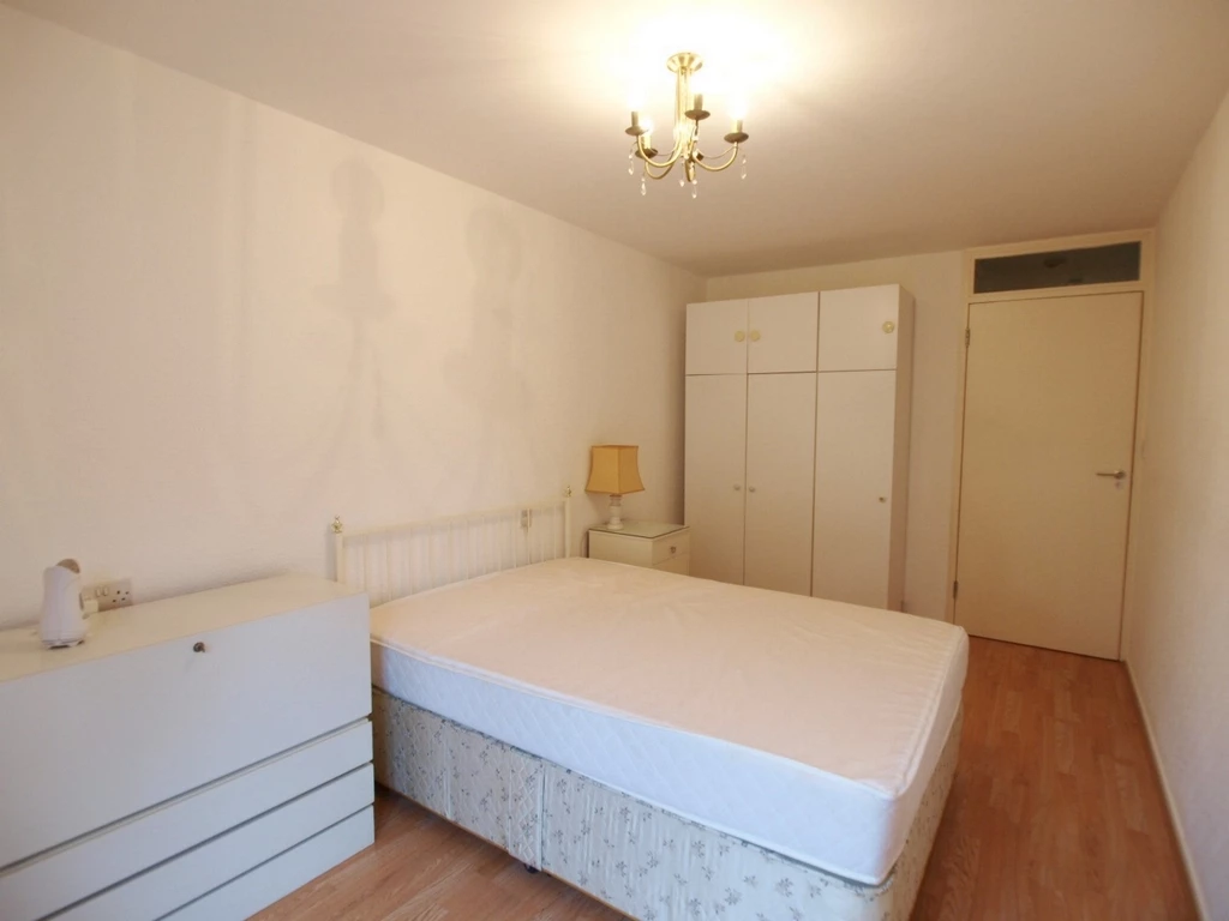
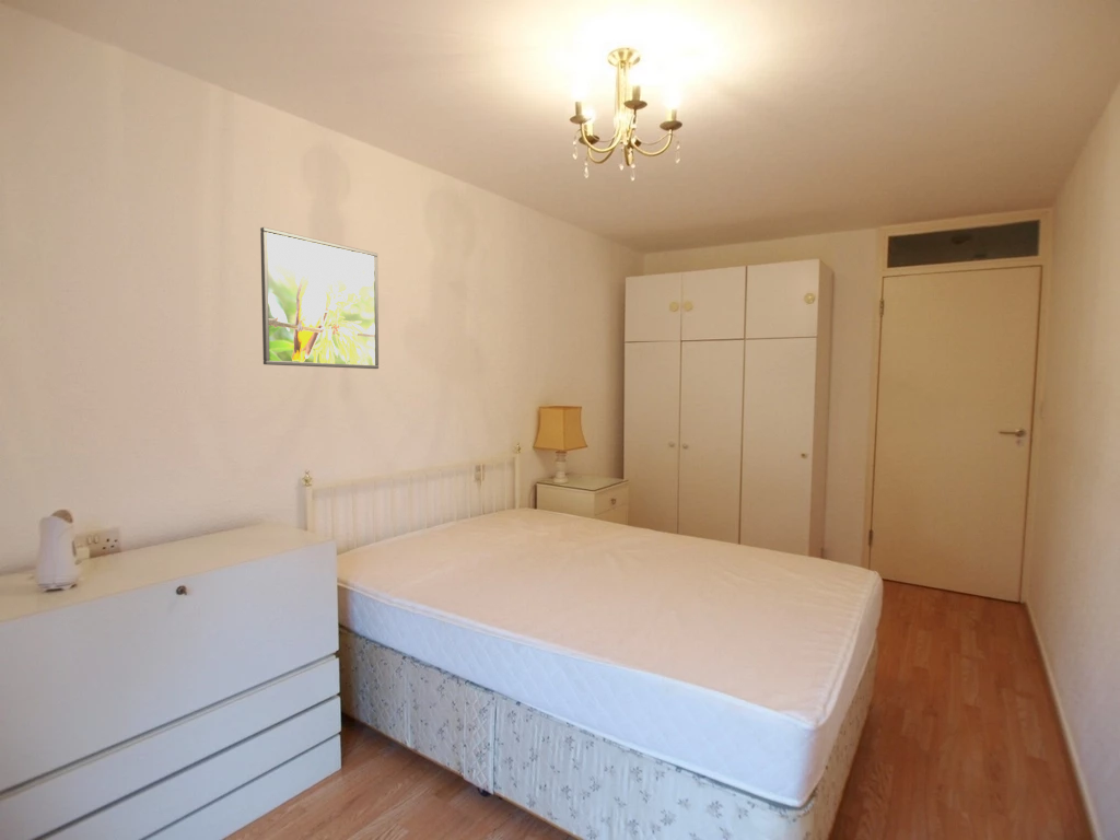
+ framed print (325, 304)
